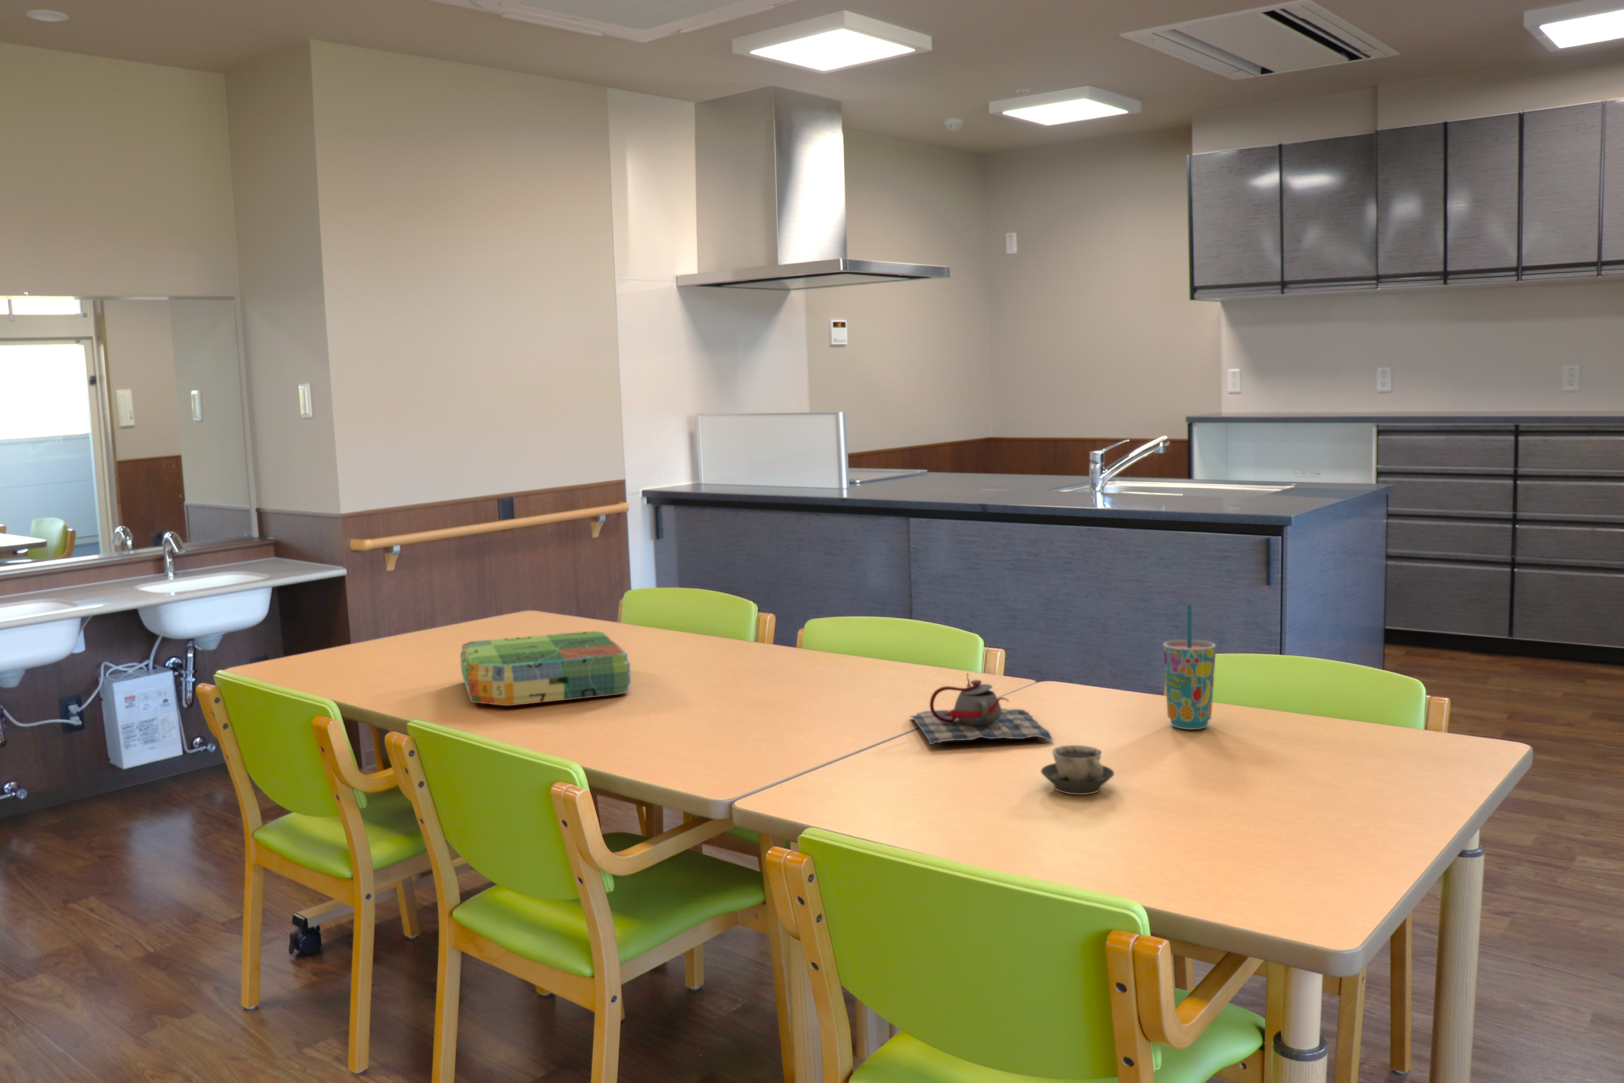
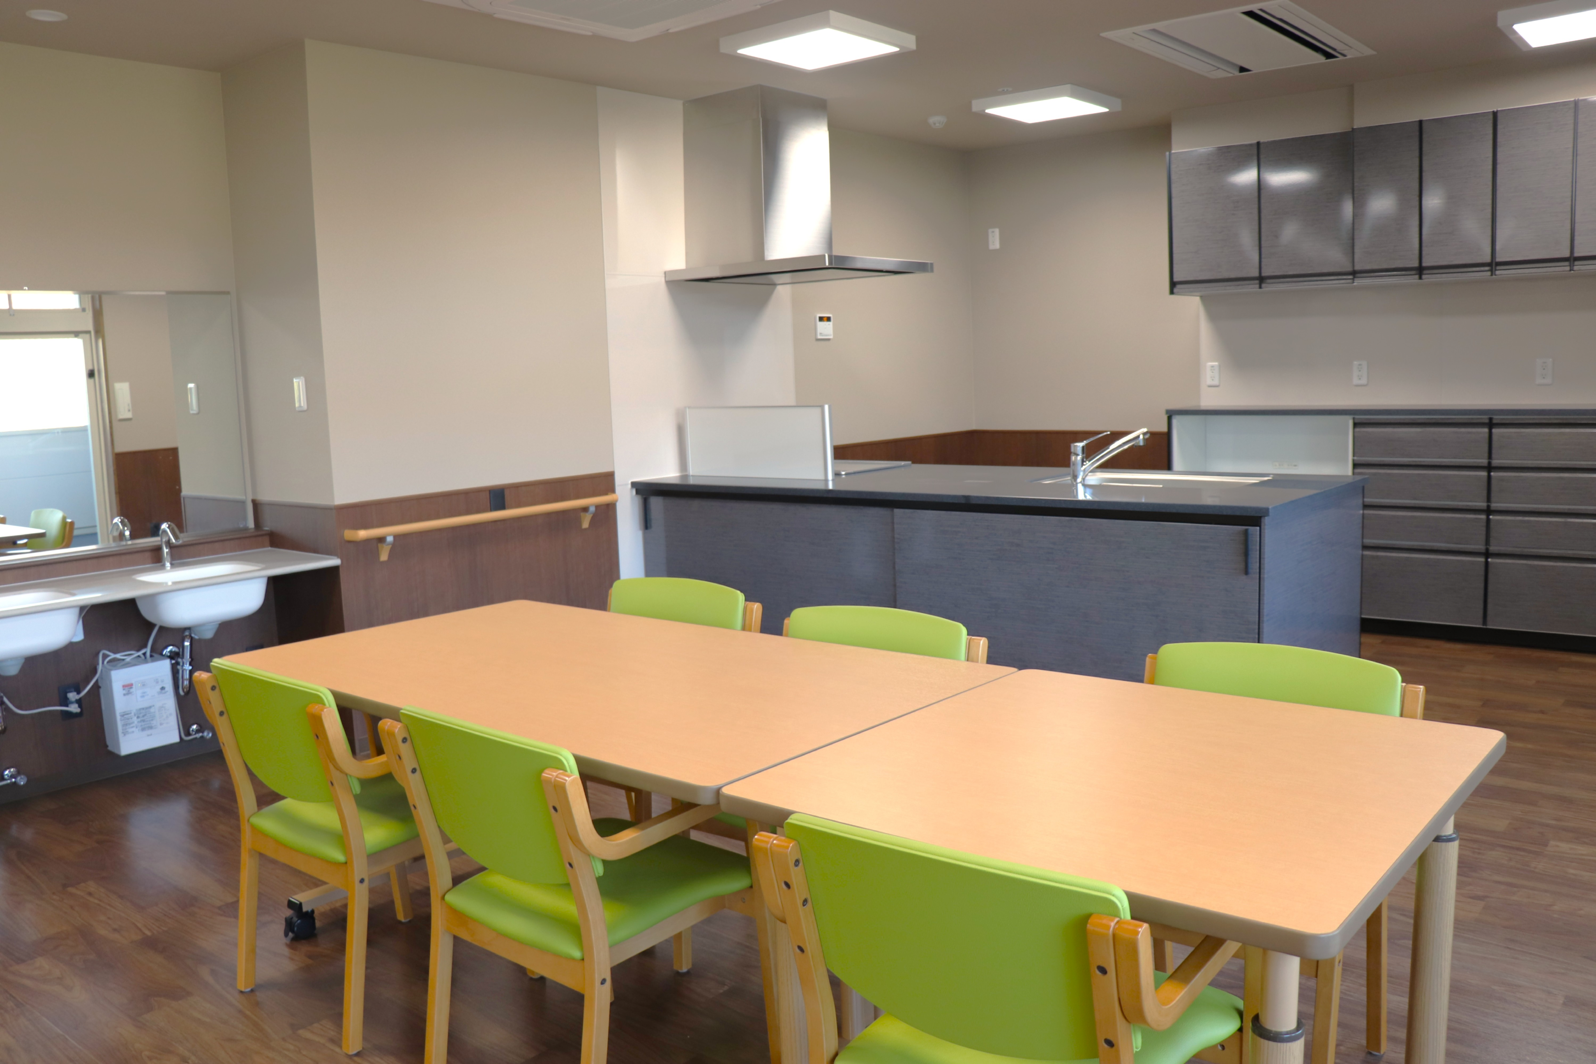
- board game (543, 666)
- teapot (978, 705)
- cup (1078, 770)
- cup (1189, 665)
